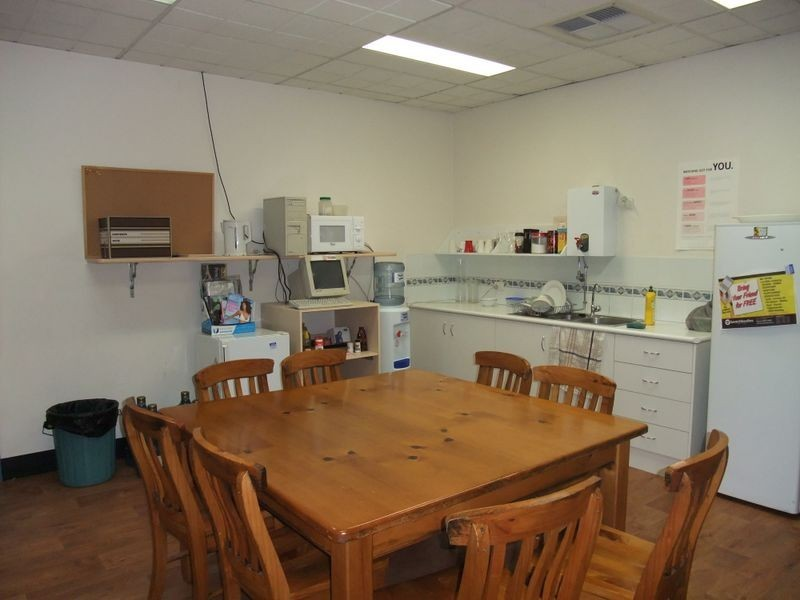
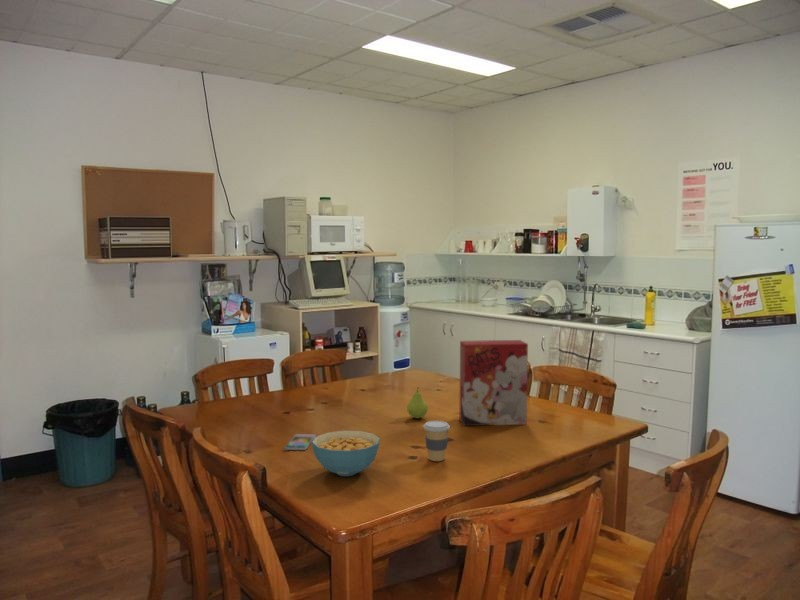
+ smartphone (300, 441)
+ cereal box (492, 382)
+ coffee cup (436, 441)
+ fruit (417, 402)
+ cereal bowl (346, 456)
